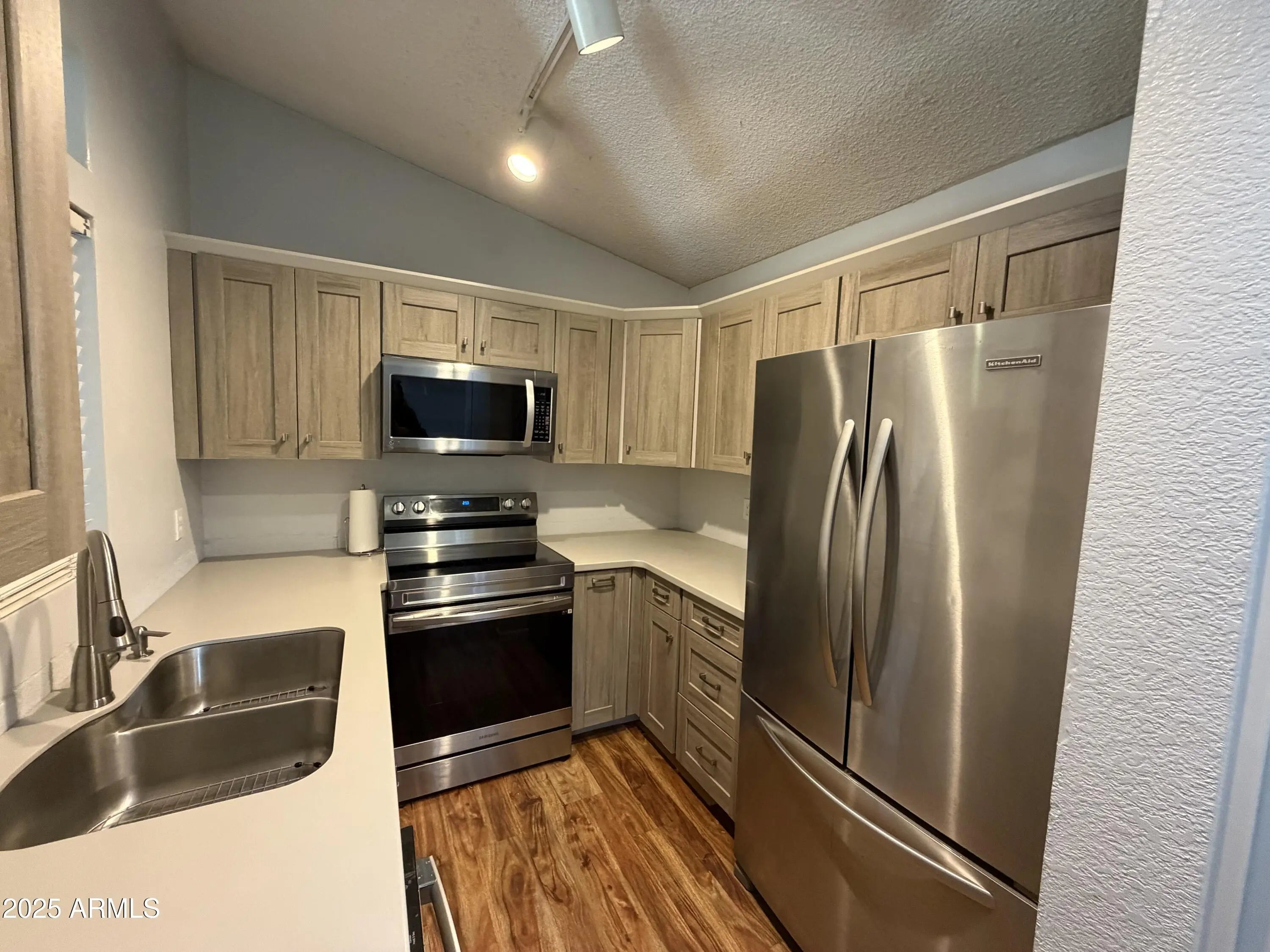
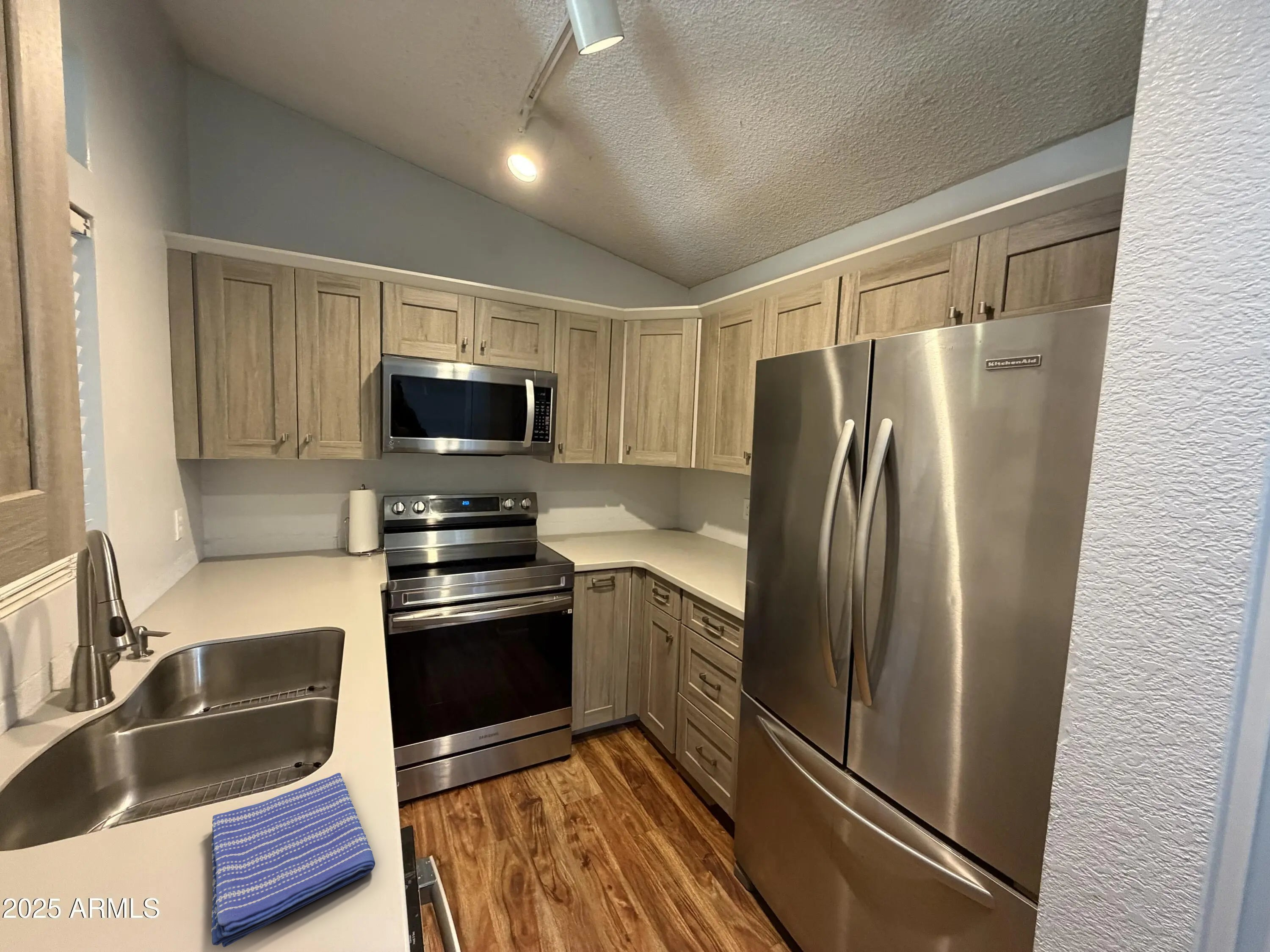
+ dish towel (290, 841)
